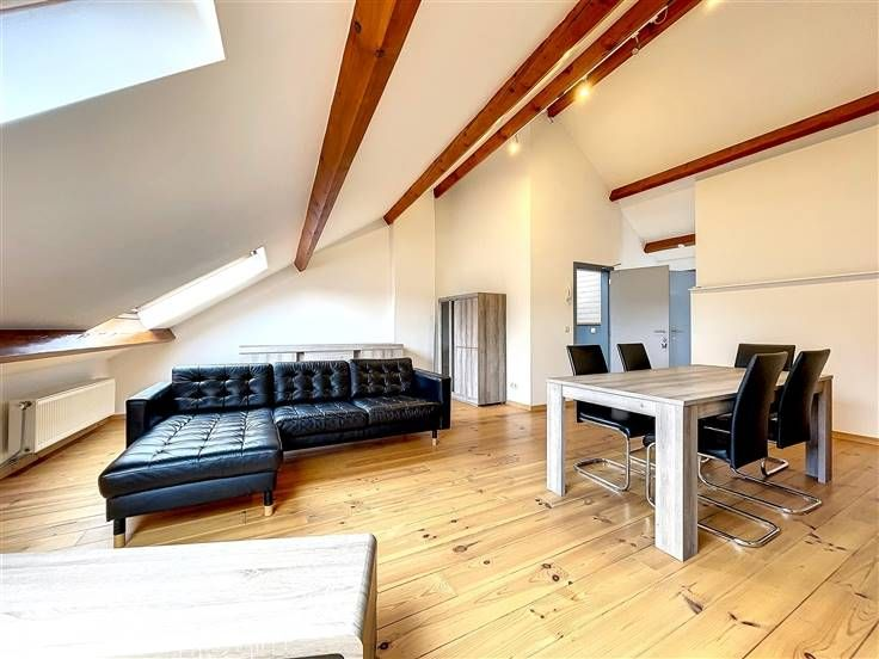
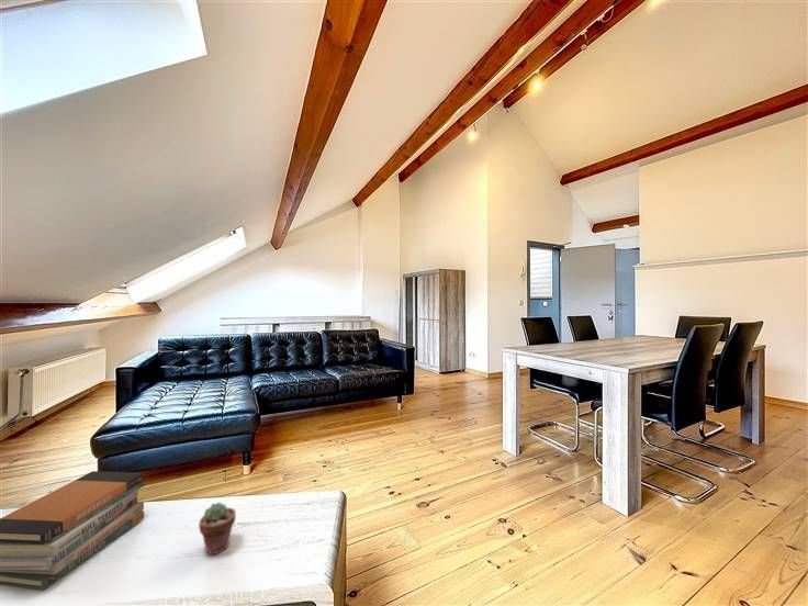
+ potted succulent (217, 525)
+ book stack (72, 523)
